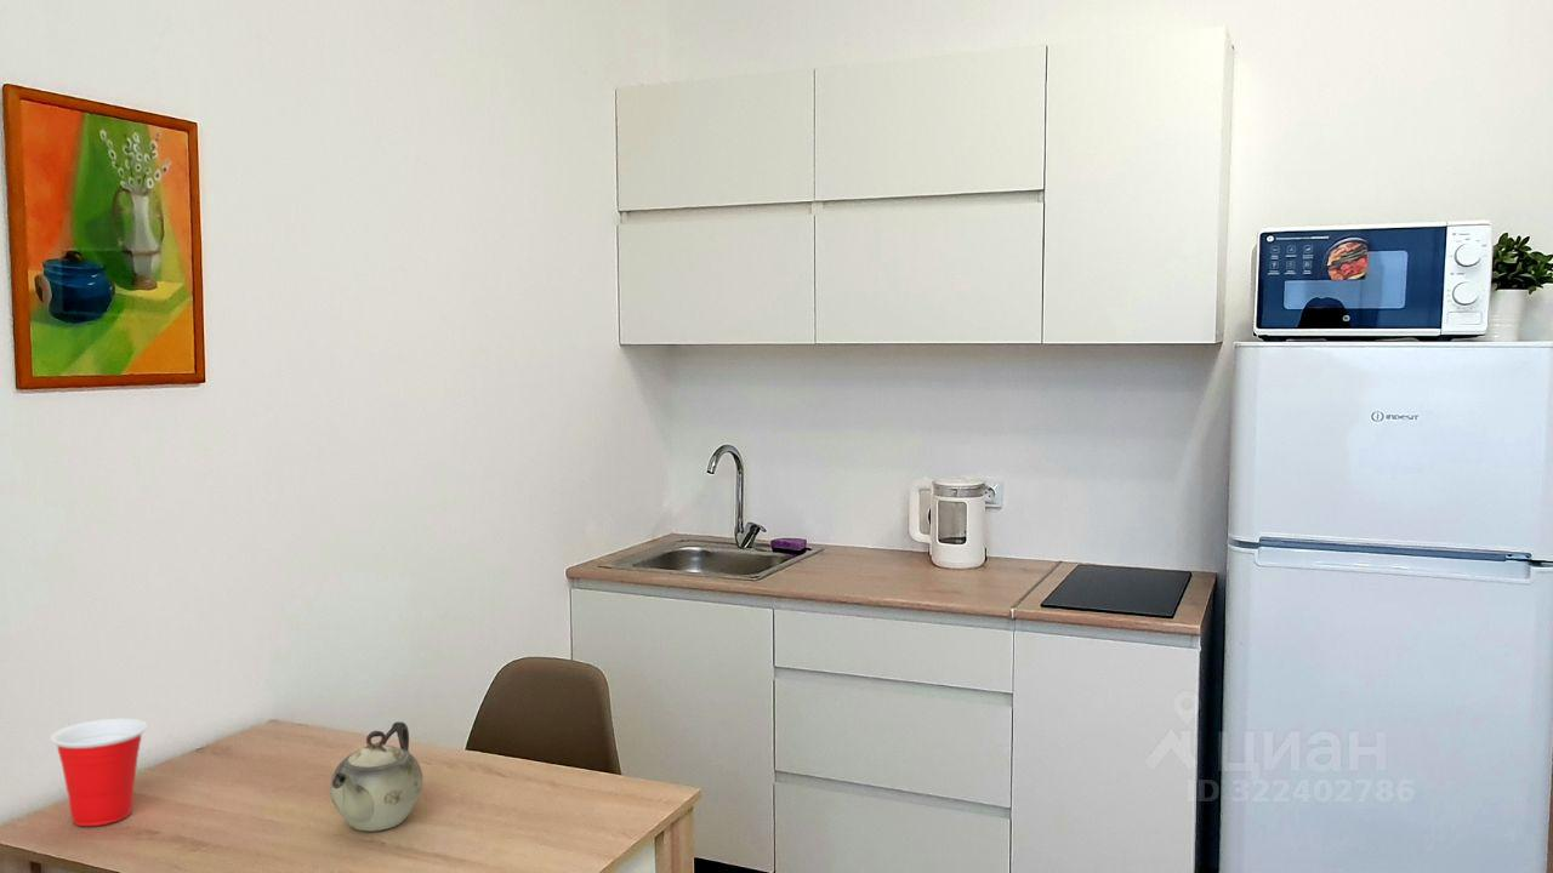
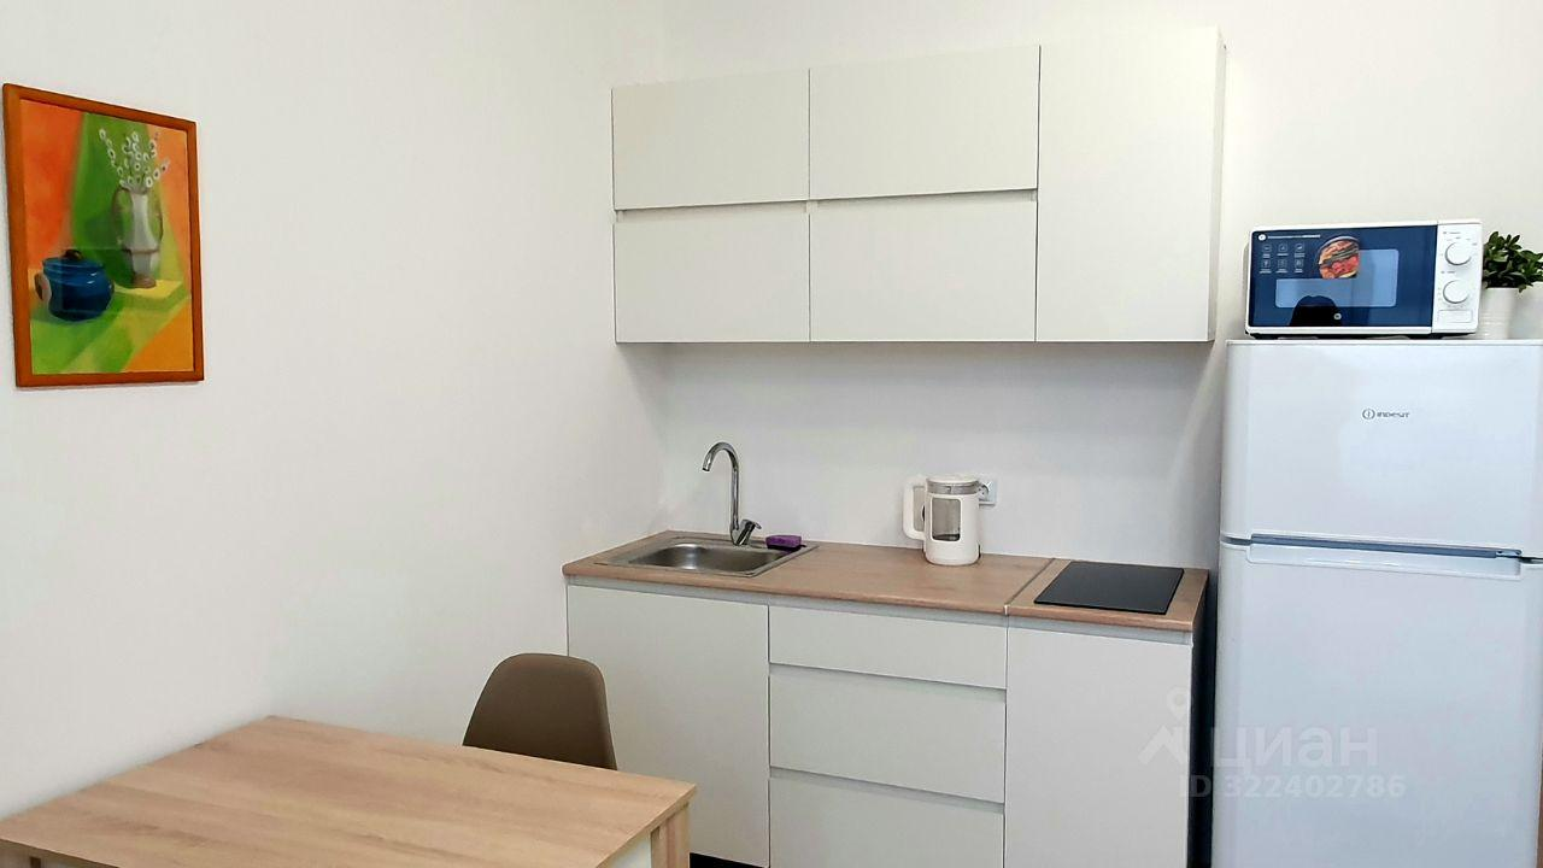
- teapot (372, 778)
- cup (101, 772)
